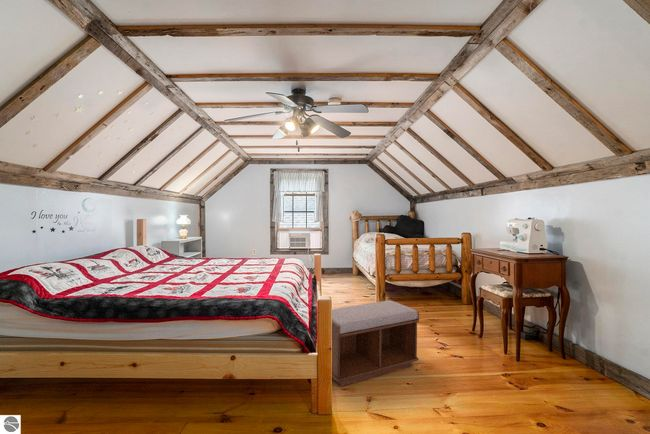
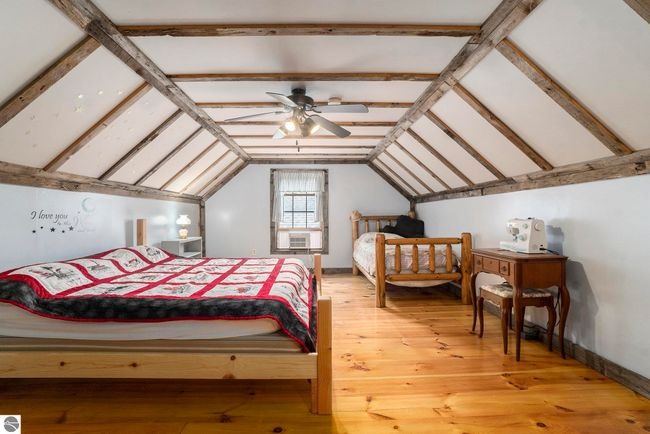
- bench (367, 338)
